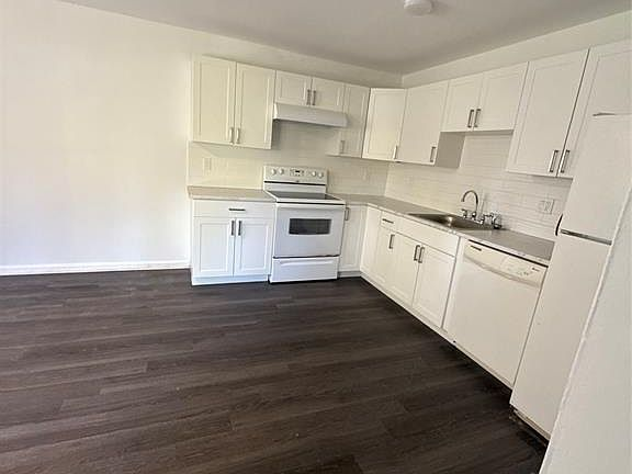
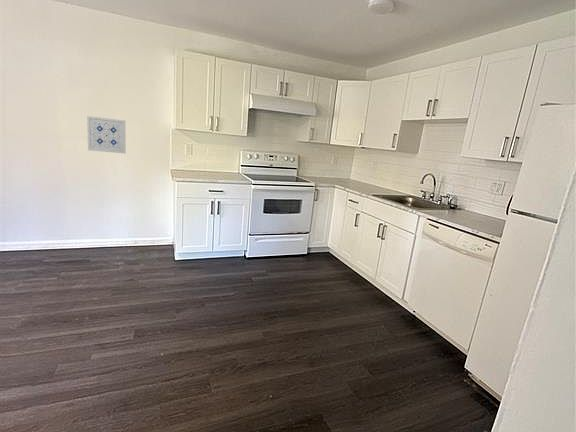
+ wall art (106, 135)
